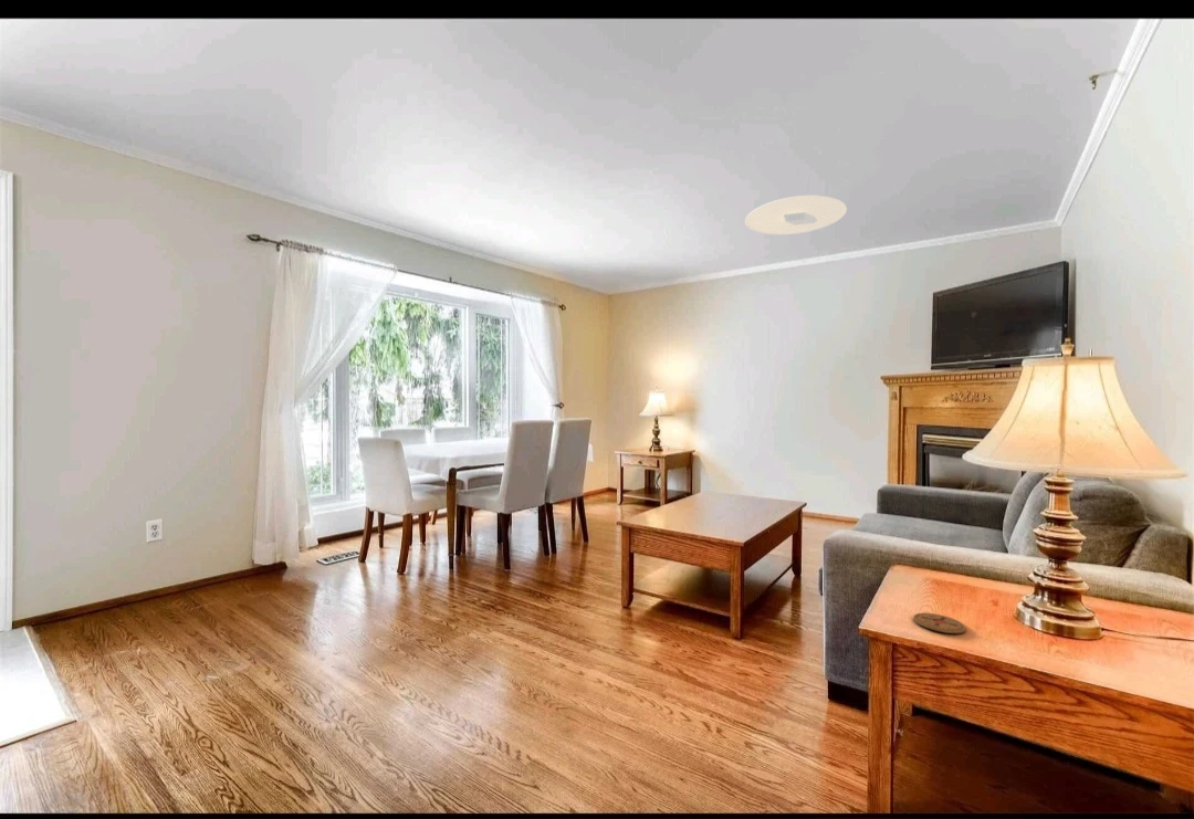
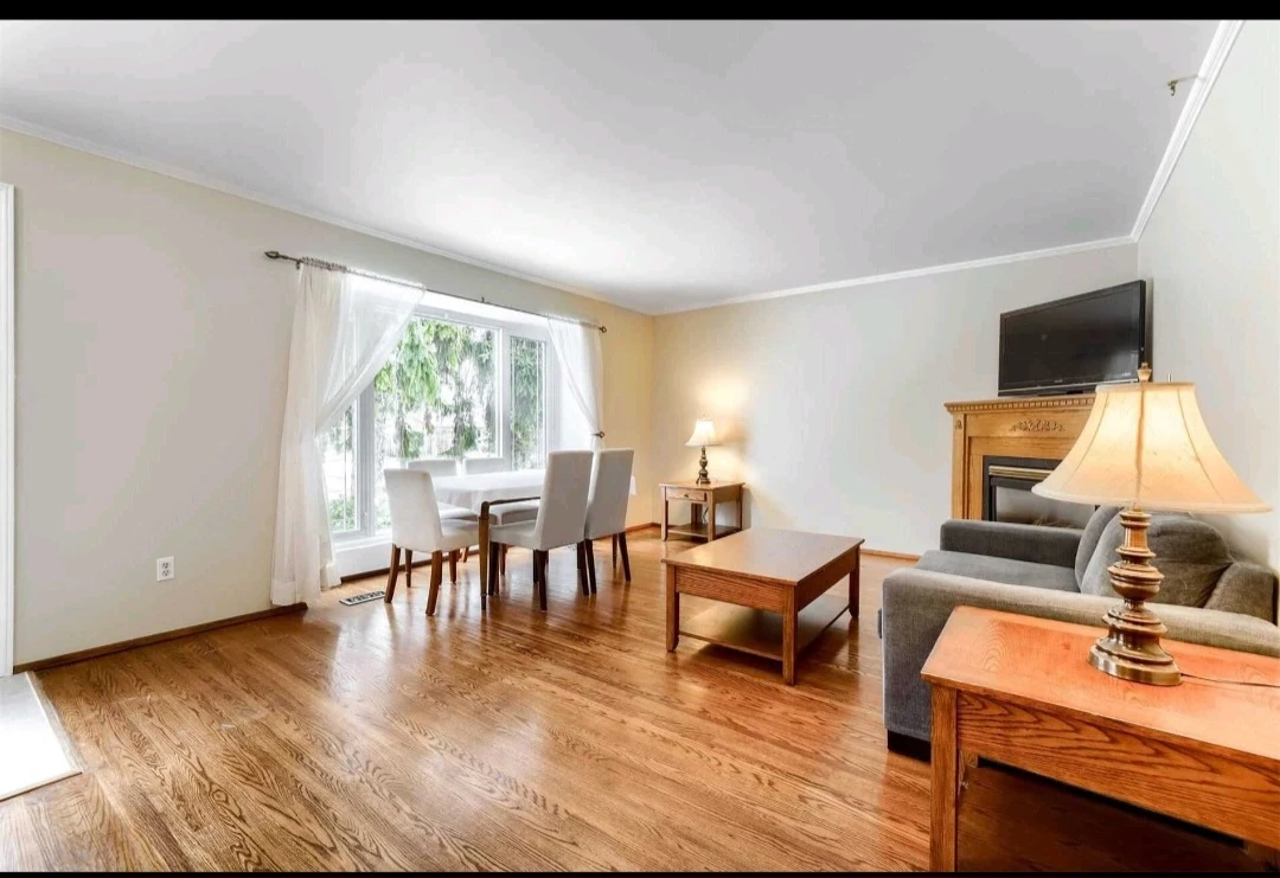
- coaster (939, 622)
- ceiling light (794, 212)
